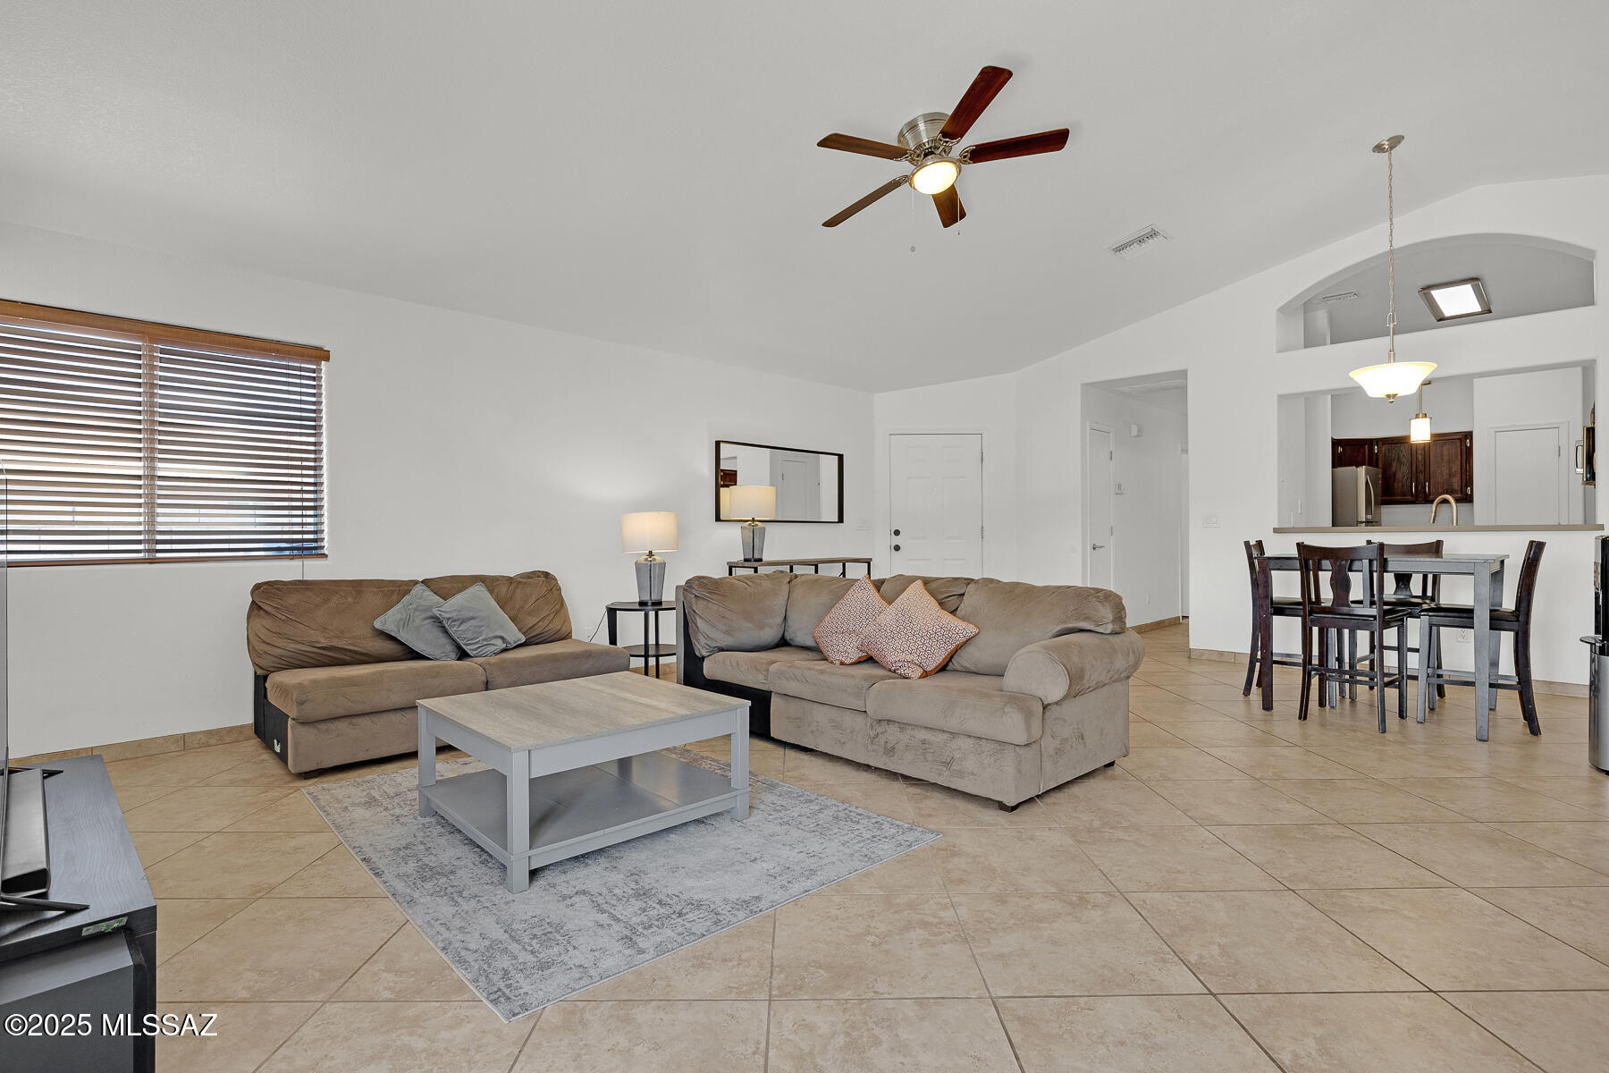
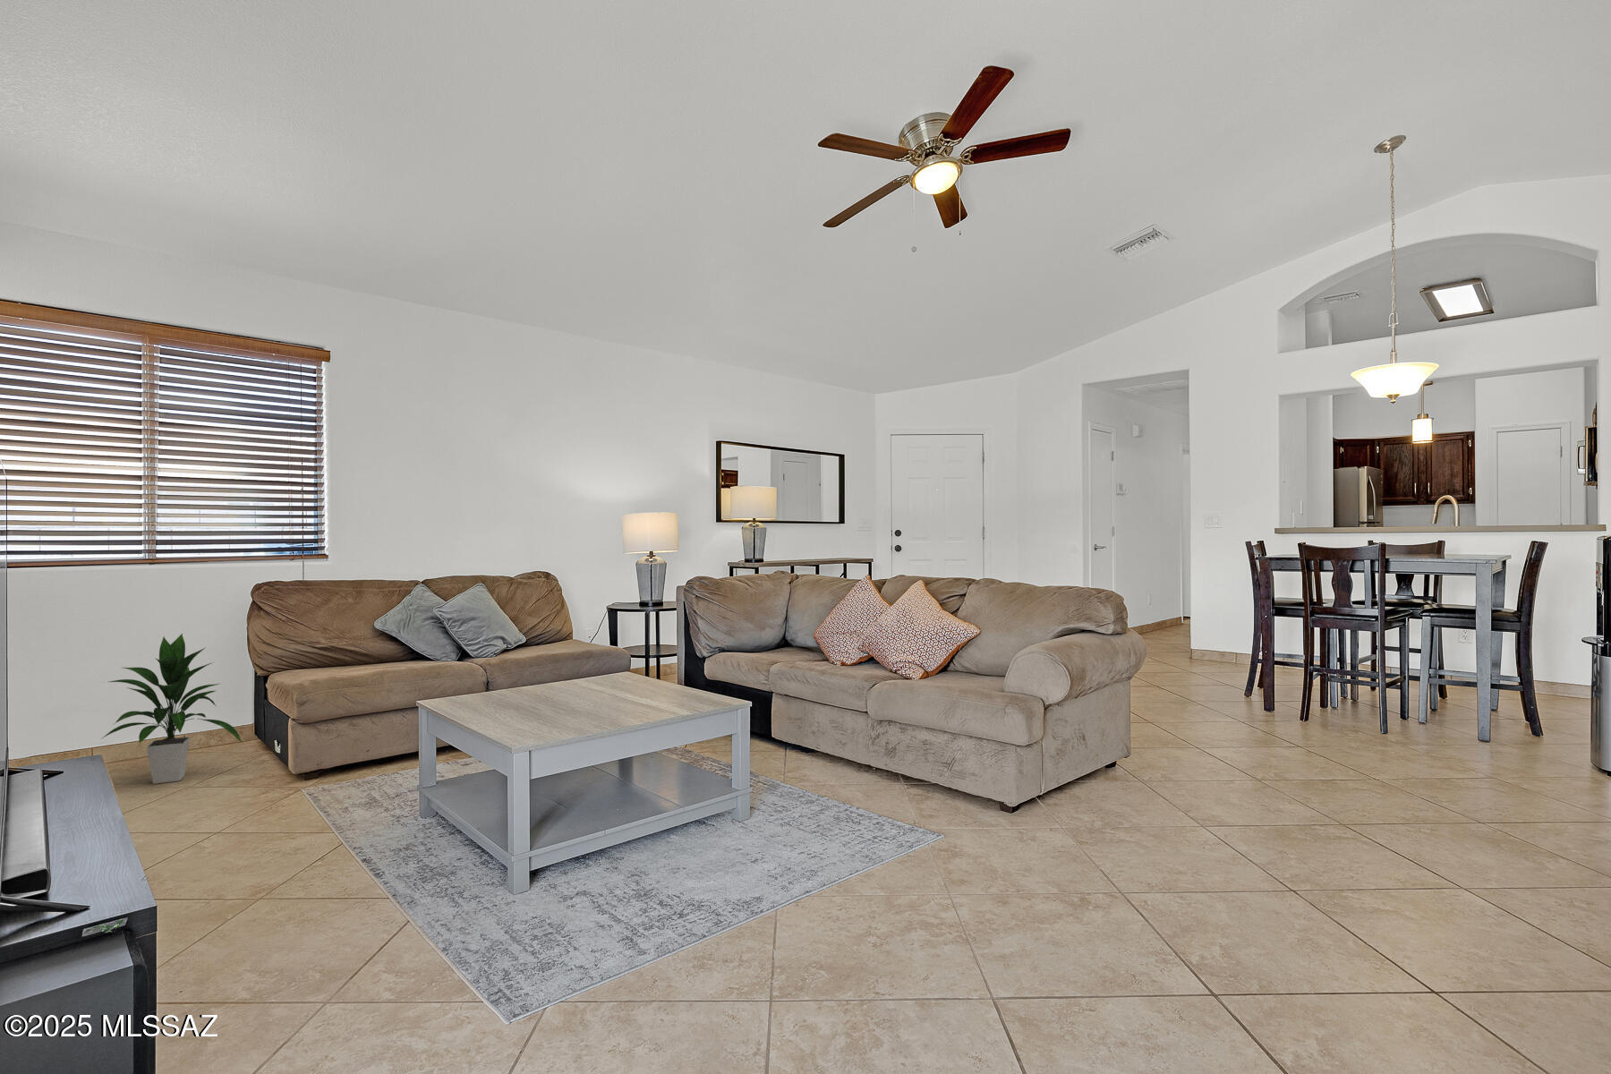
+ indoor plant (173, 708)
